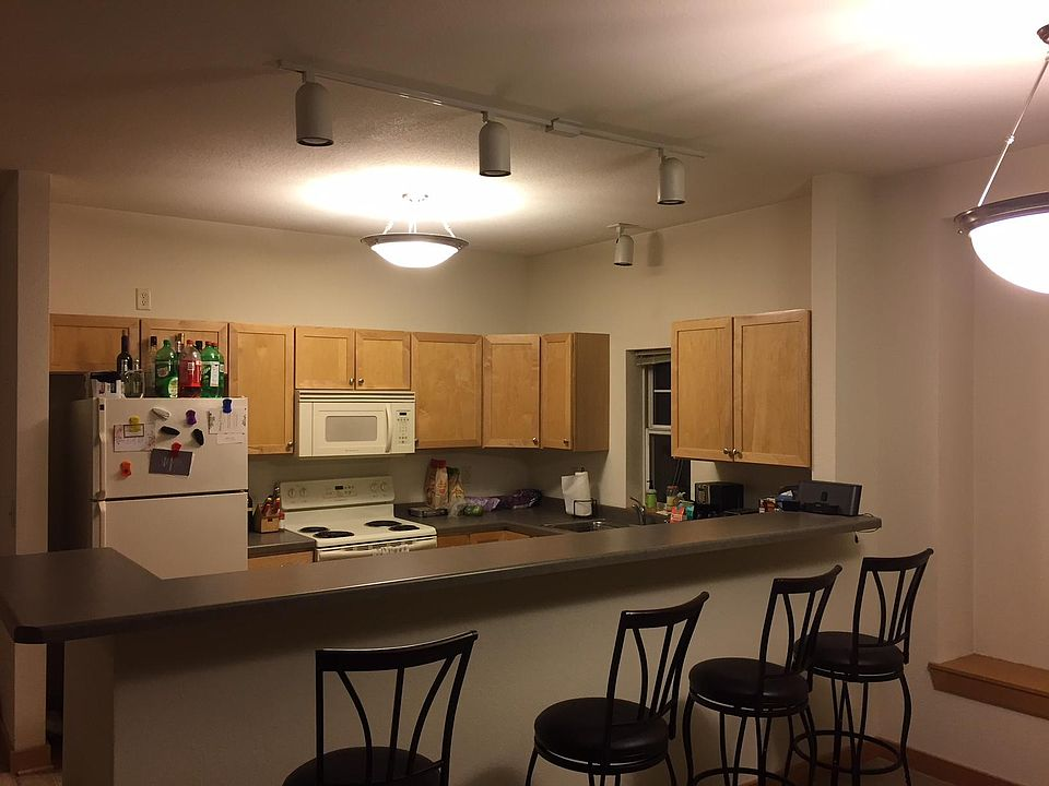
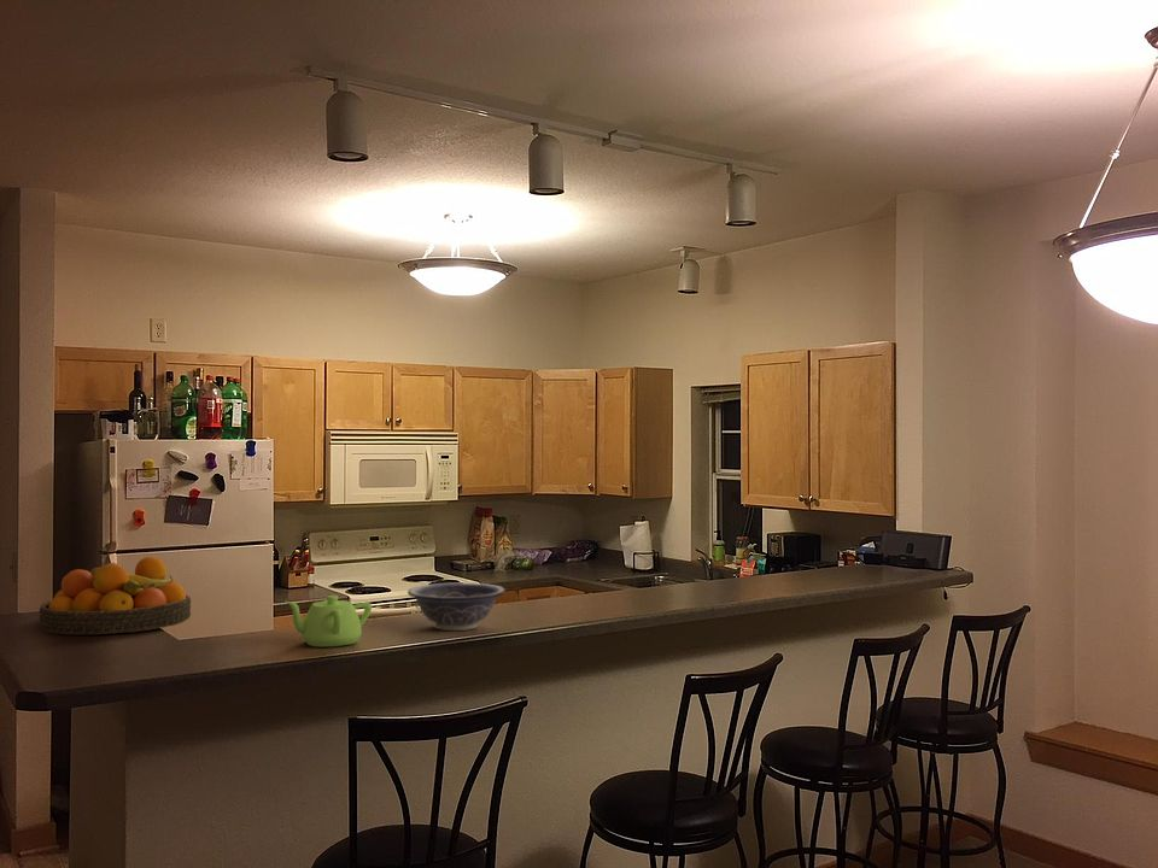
+ teapot (328, 618)
+ fruit bowl (117, 591)
+ decorative bowl (456, 608)
